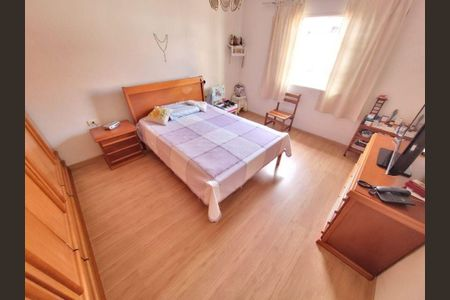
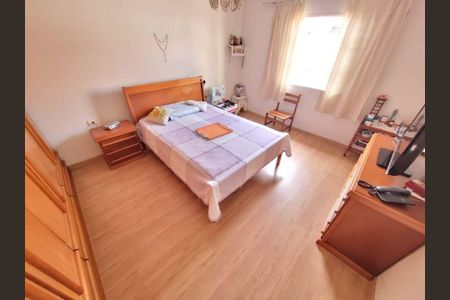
+ serving tray (214, 130)
